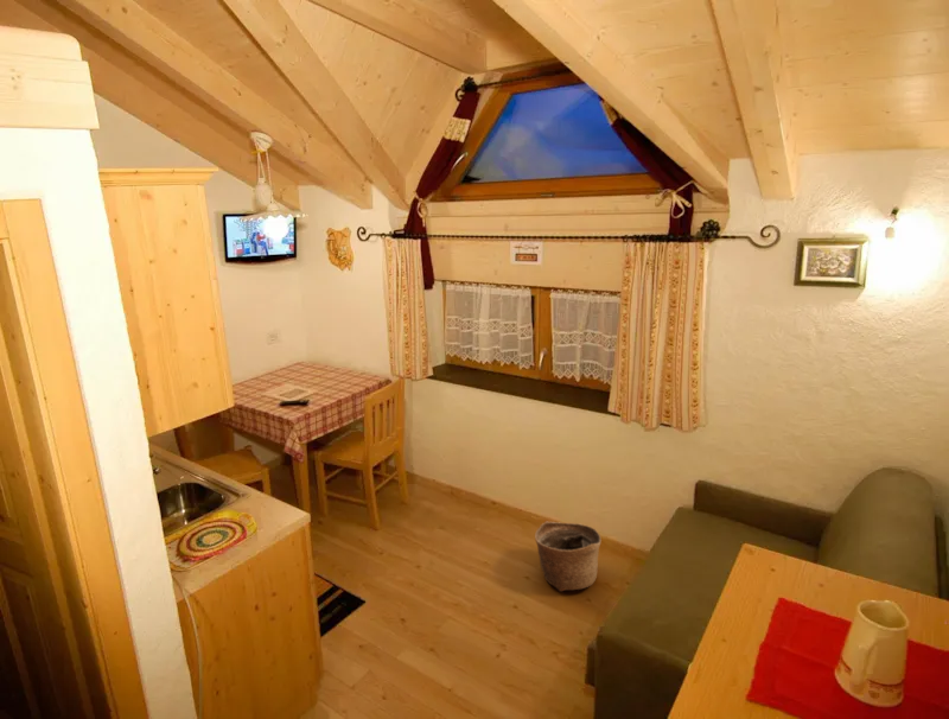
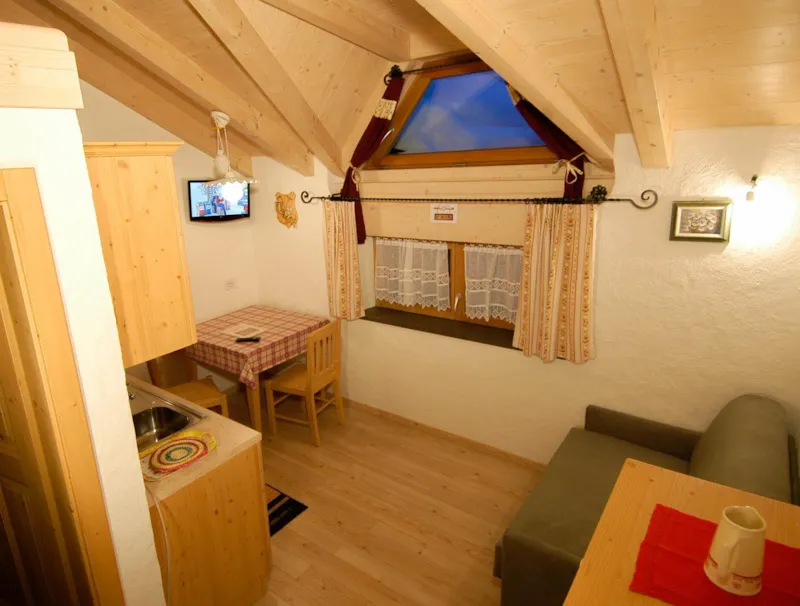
- basket (567, 554)
